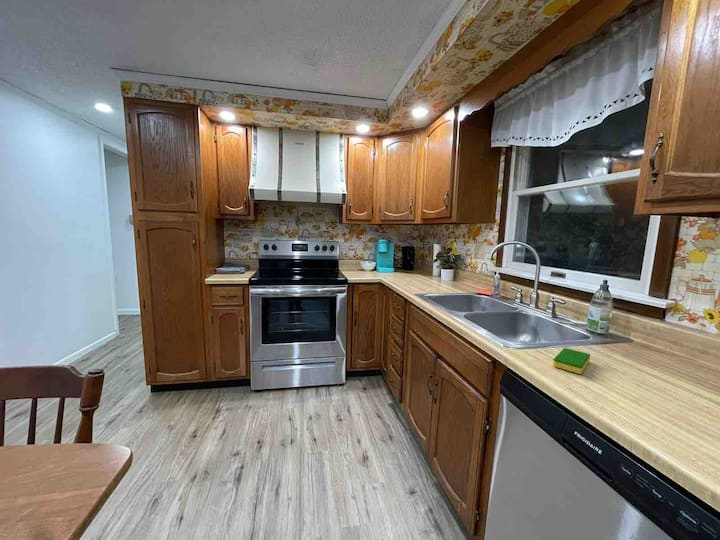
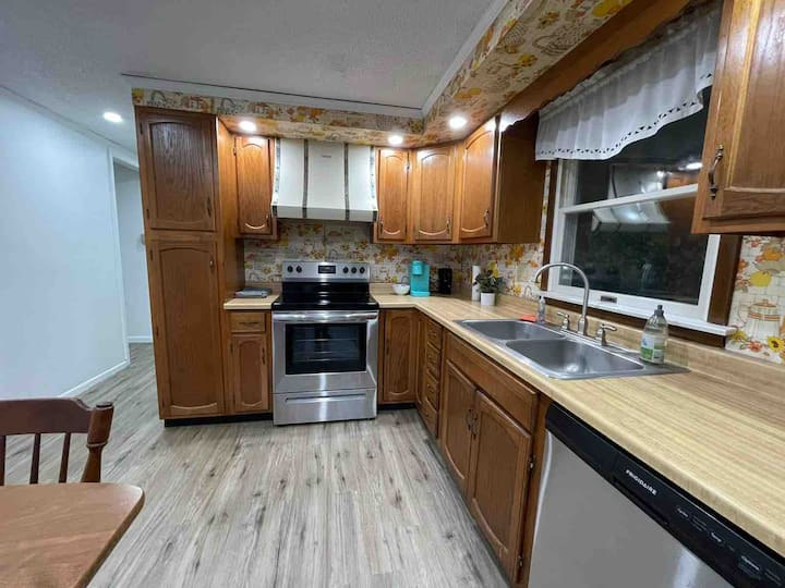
- dish sponge (572, 360)
